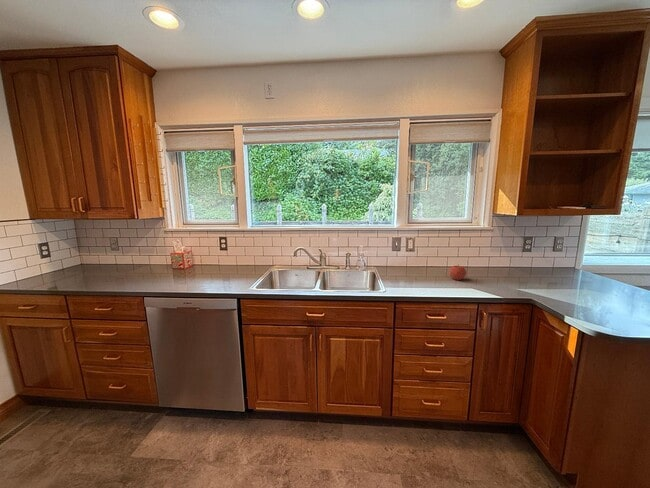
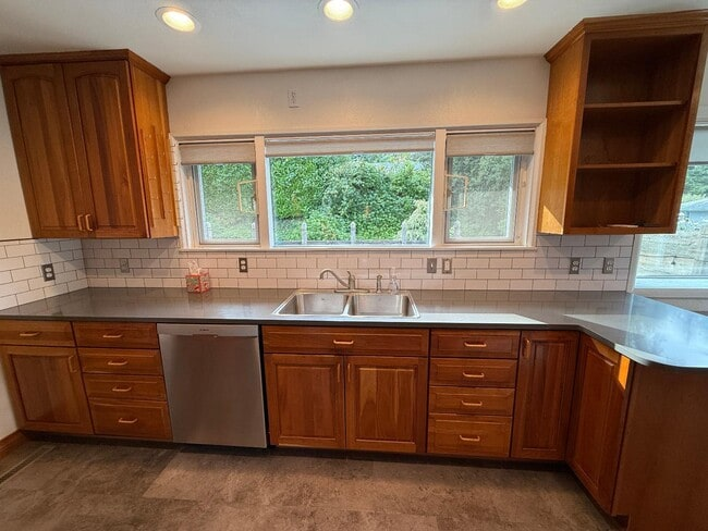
- fruit (457, 271)
